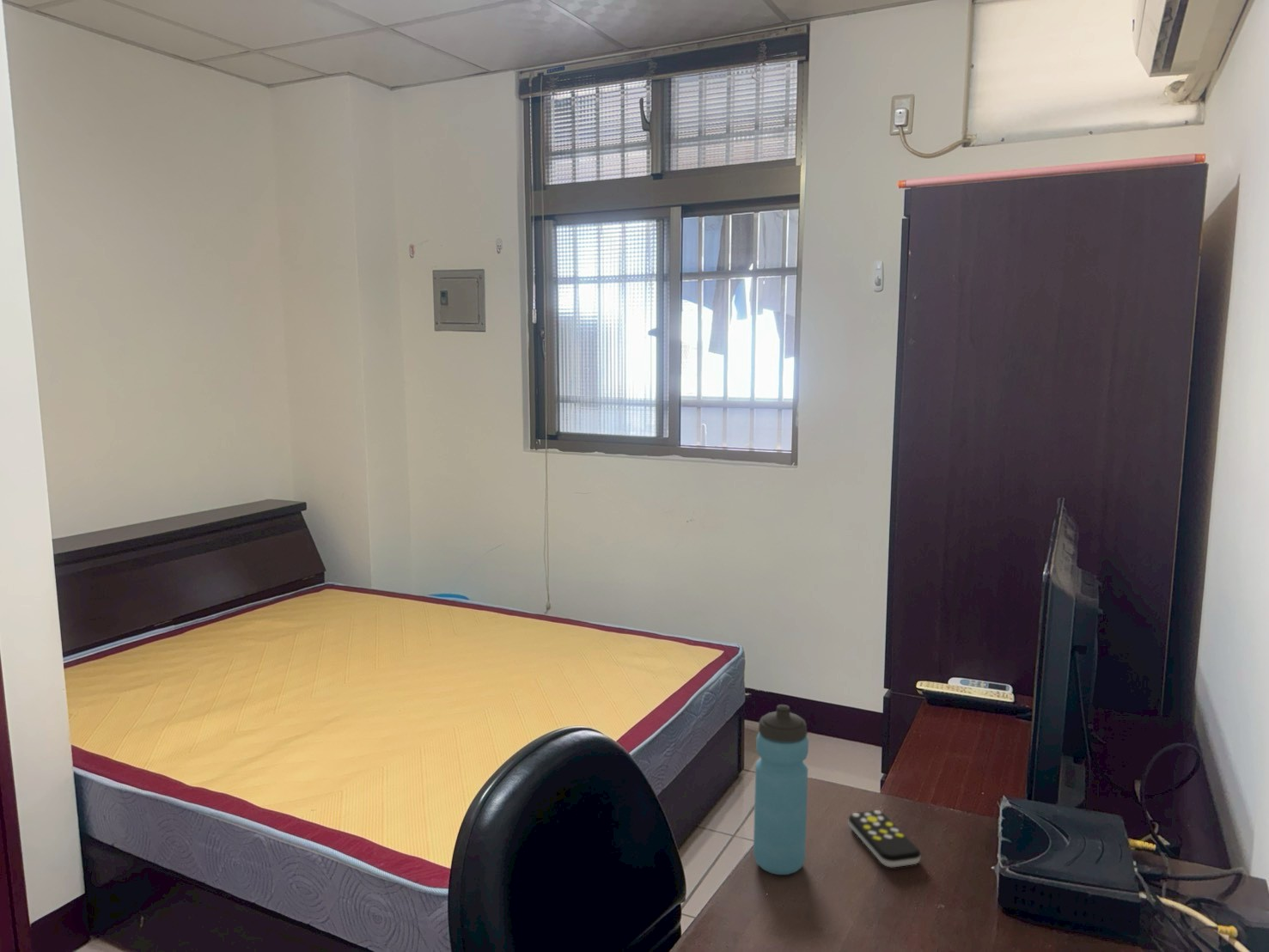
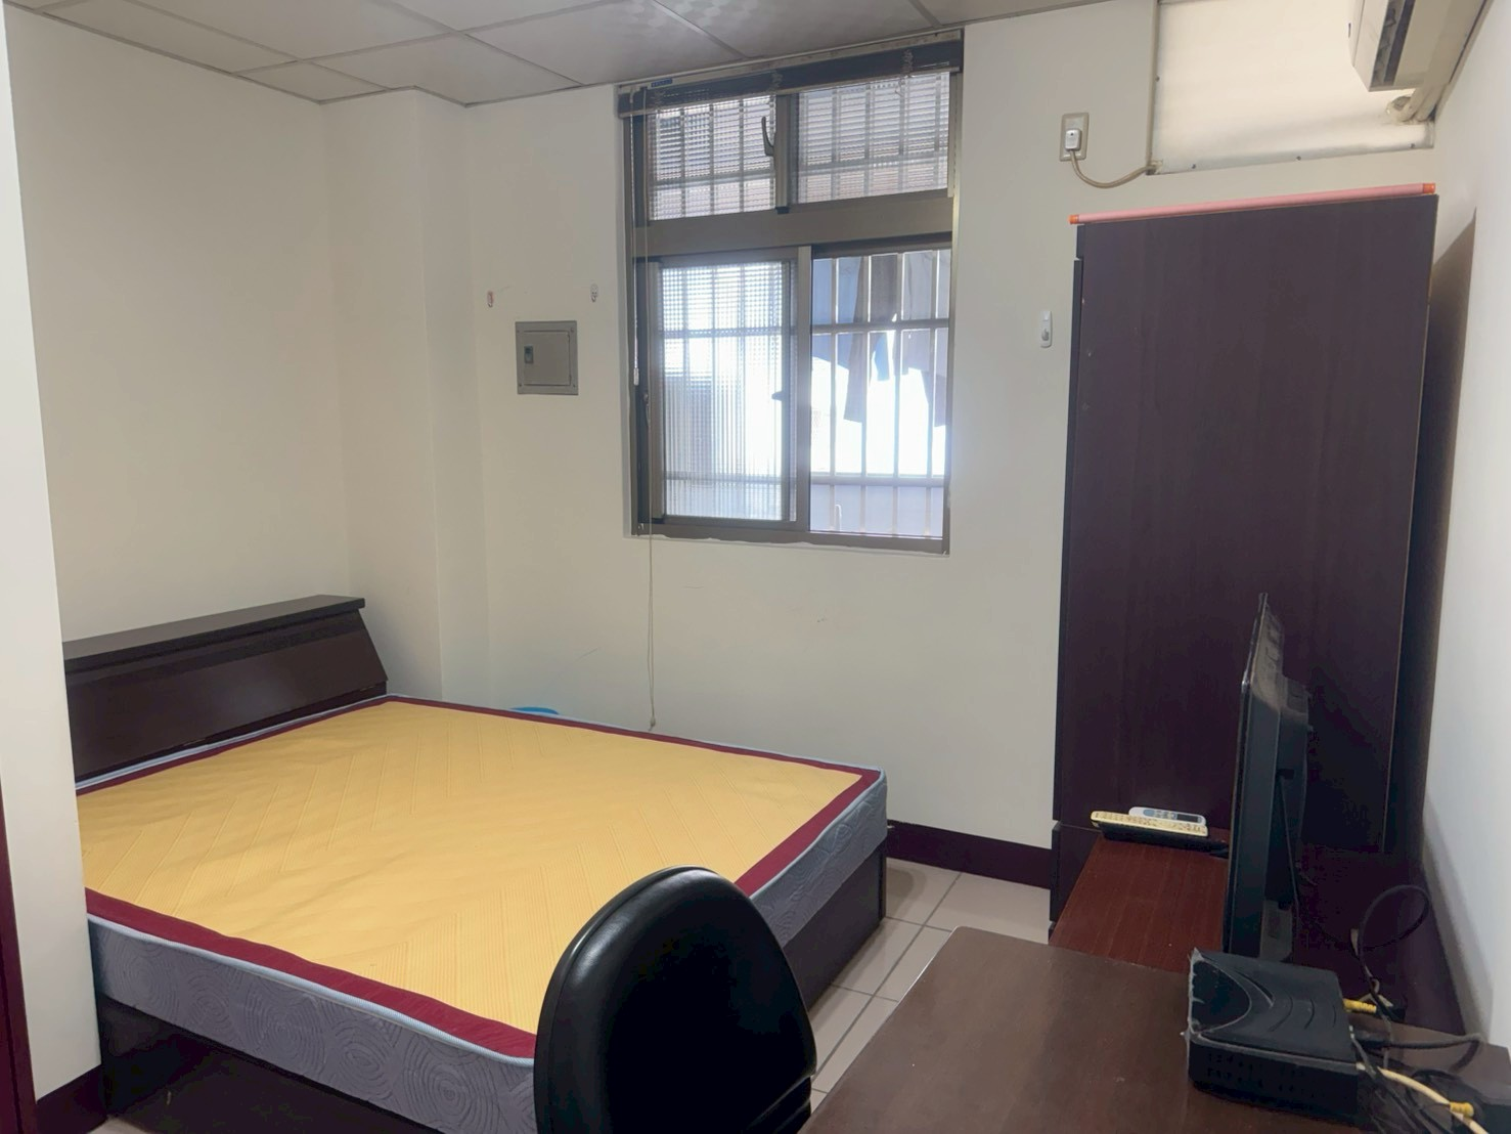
- water bottle (781, 785)
- remote control (882, 837)
